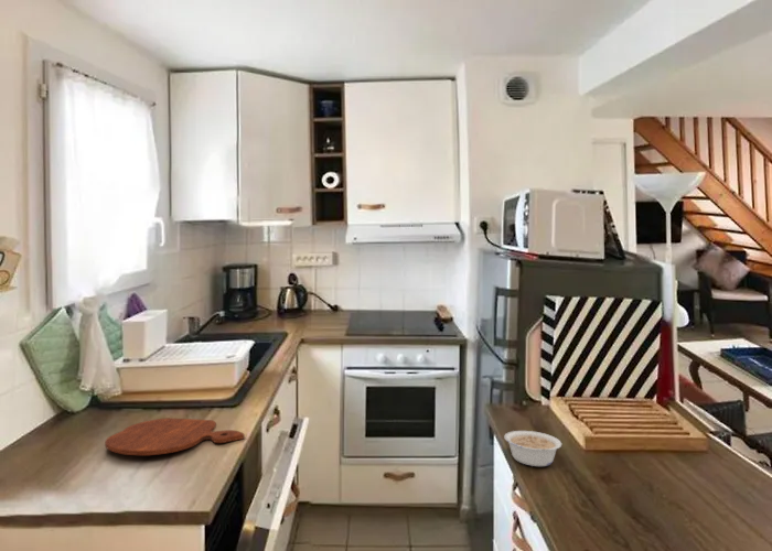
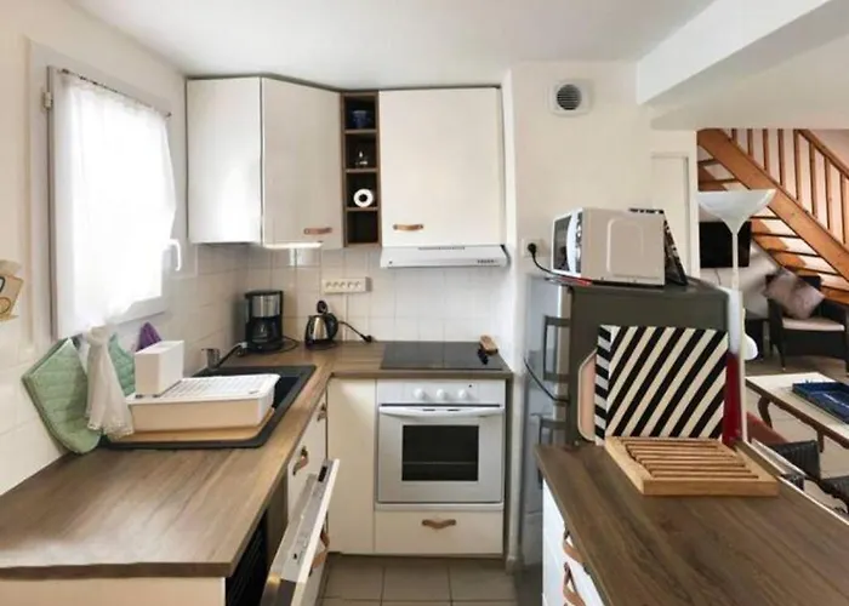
- cutting board (181, 434)
- legume (534, 447)
